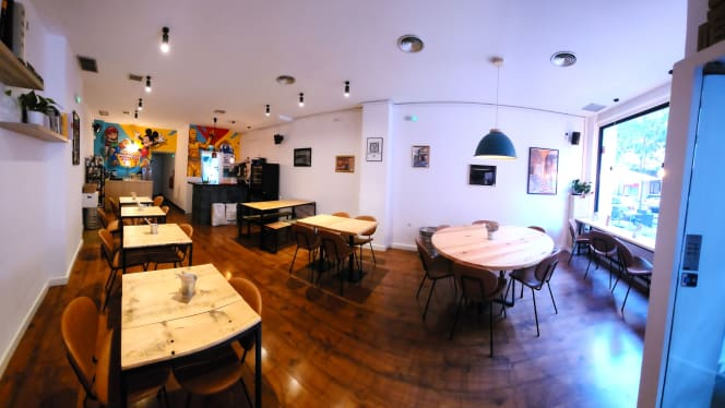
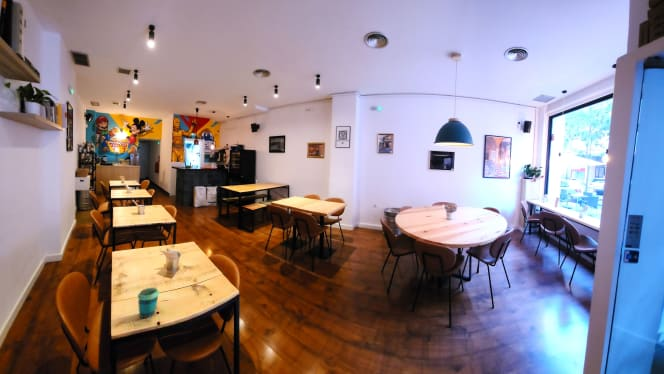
+ cup (148, 302)
